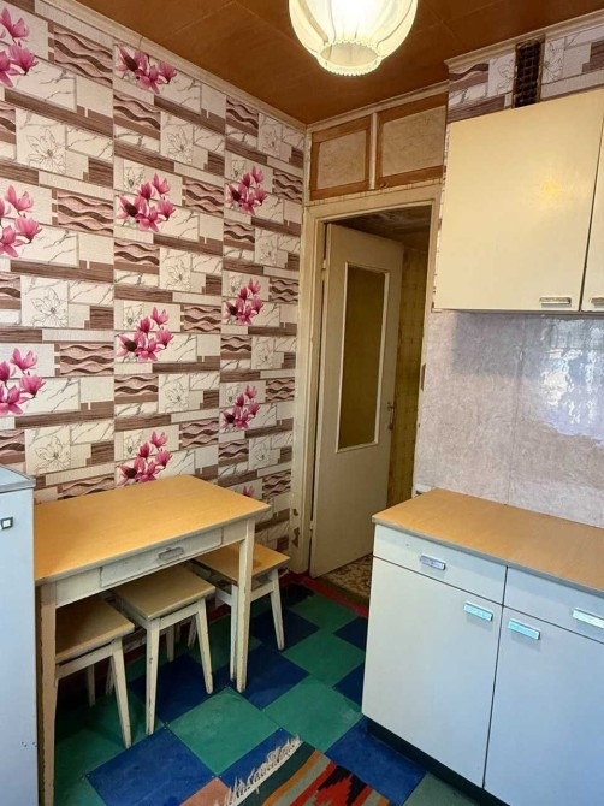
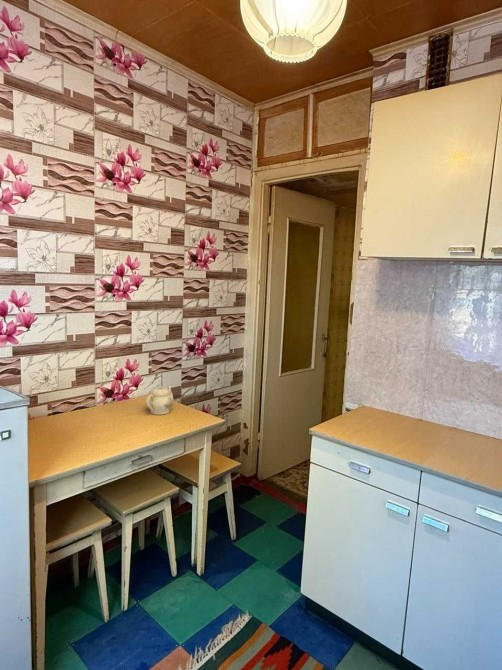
+ teapot (159, 399)
